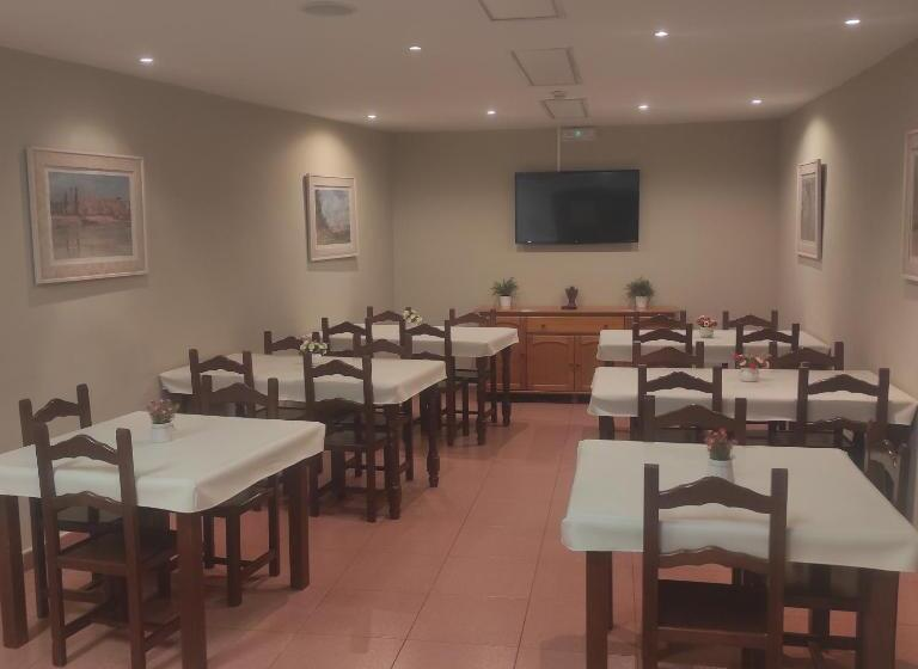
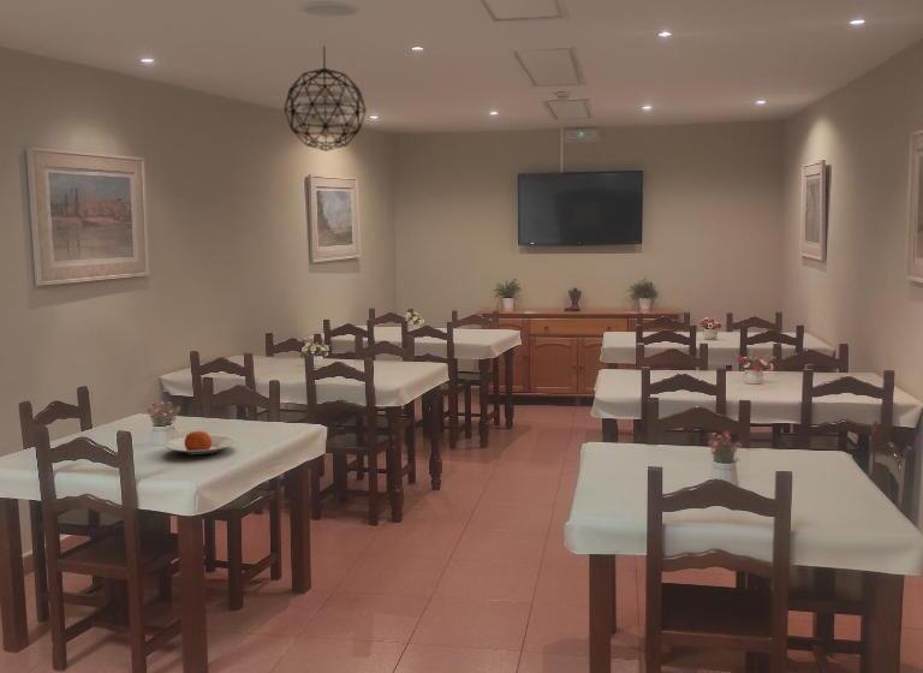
+ plate (201, 440)
+ pendant light (324, 99)
